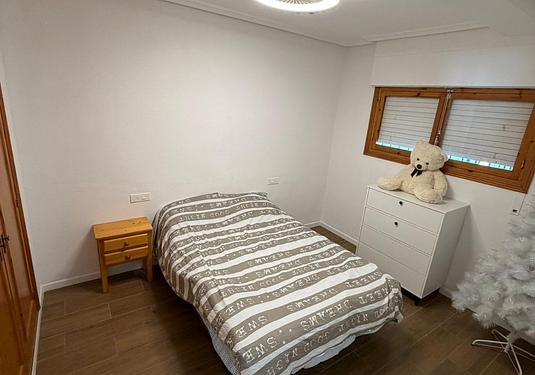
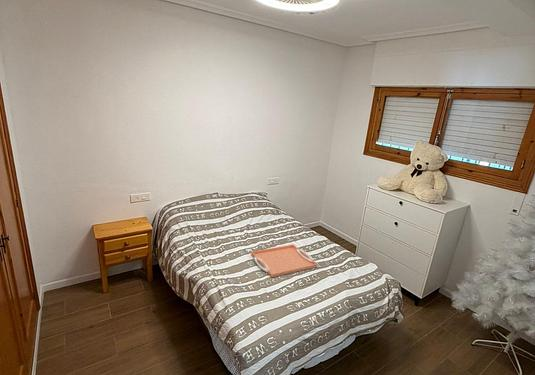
+ serving tray (283, 259)
